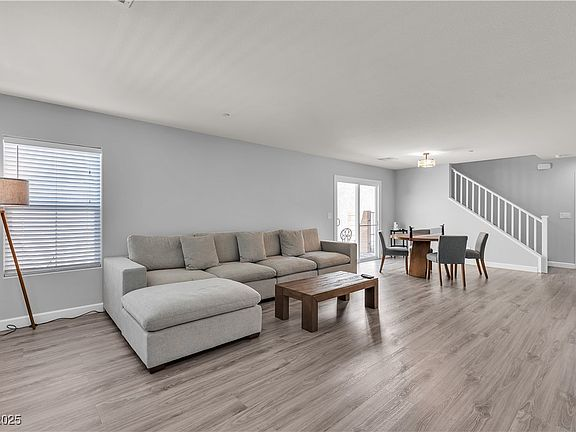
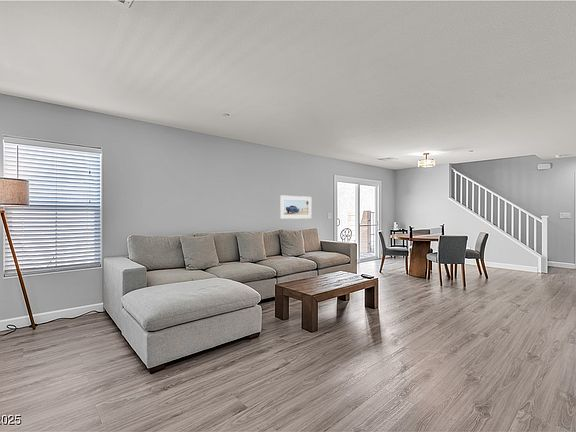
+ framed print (296, 207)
